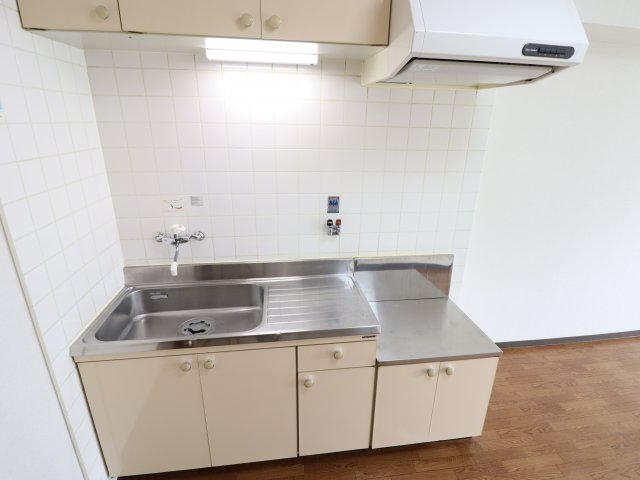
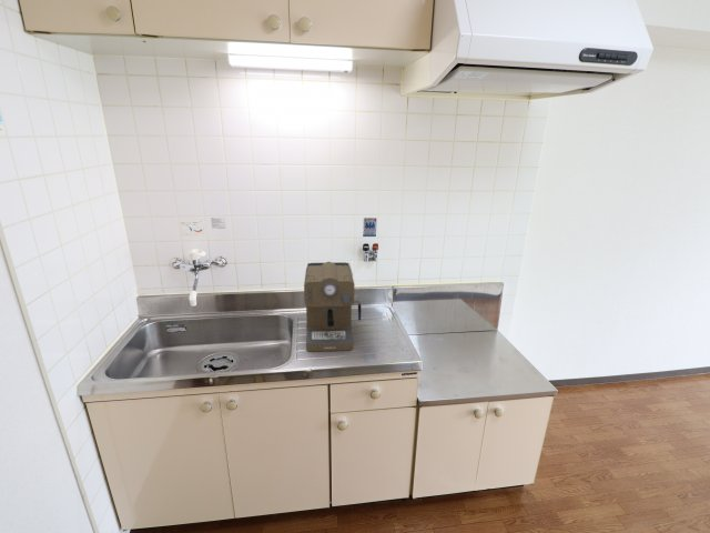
+ coffee maker (333, 304)
